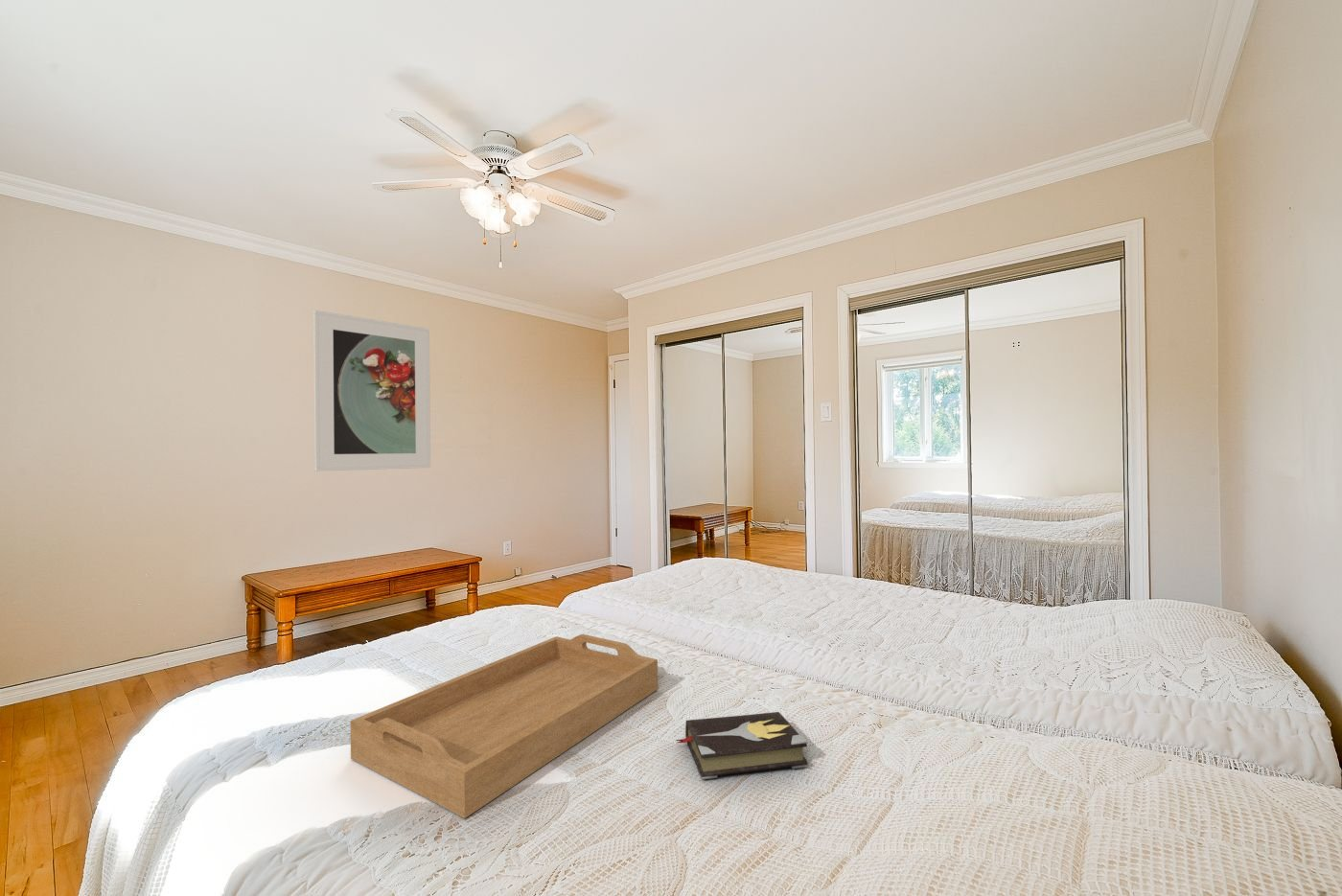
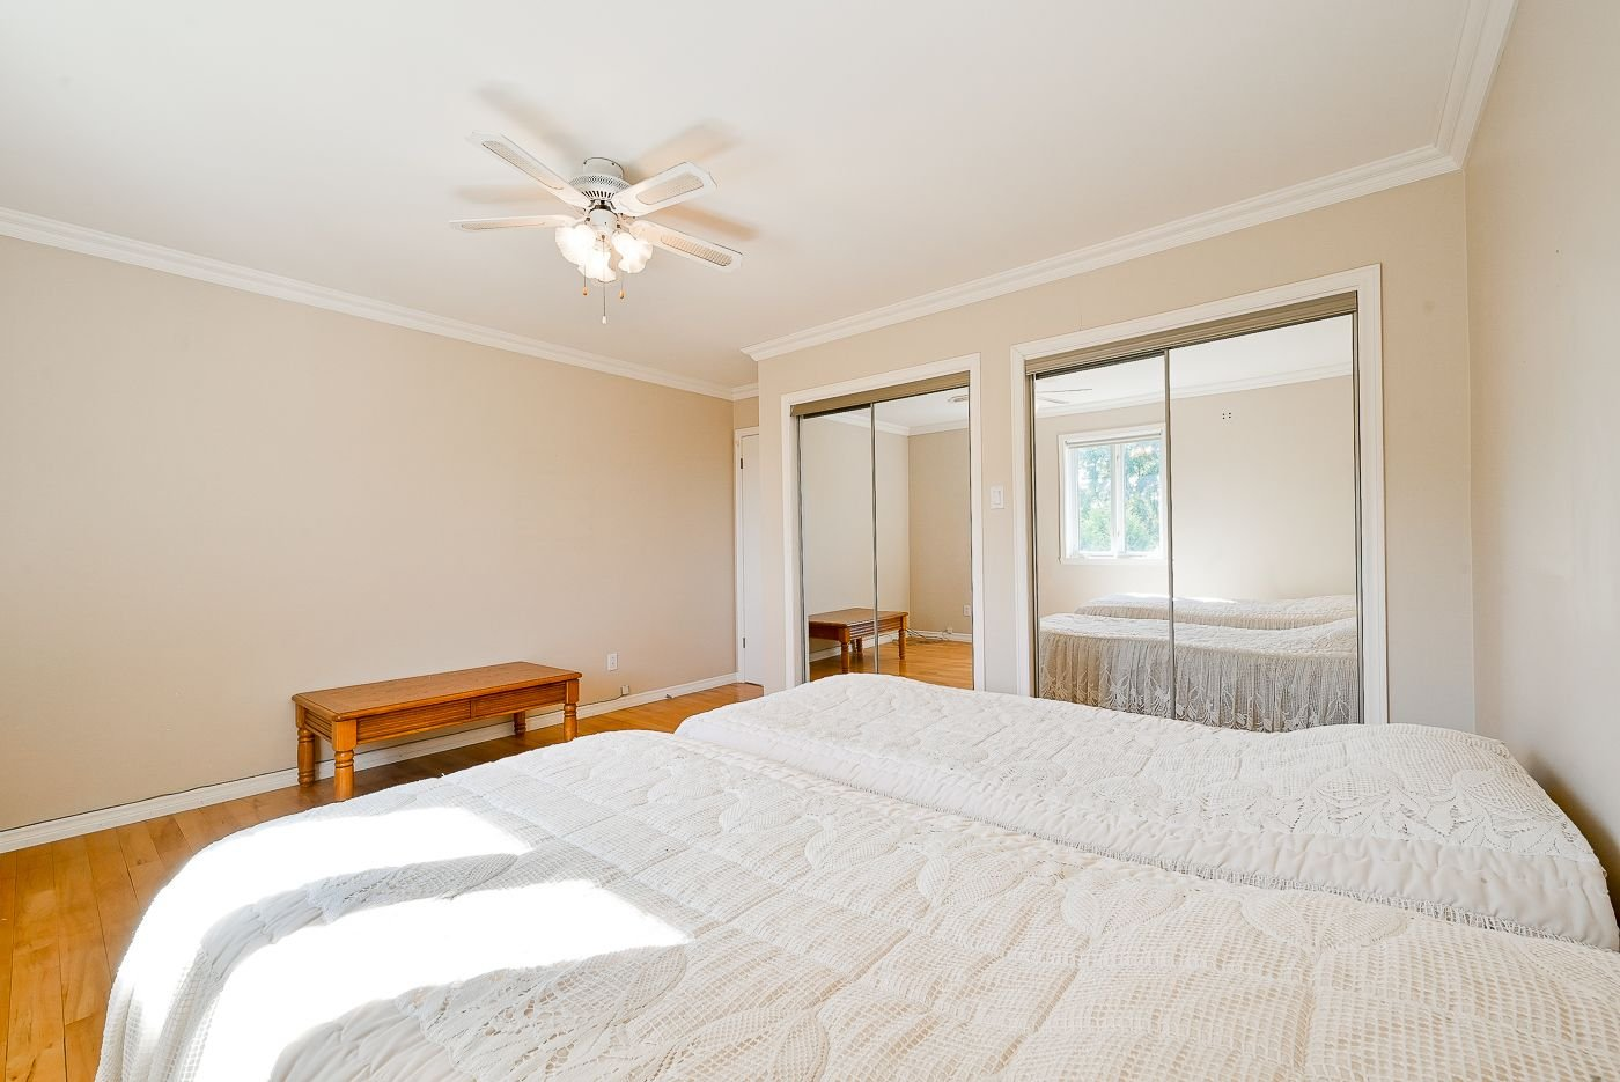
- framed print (376, 394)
- hardback book (743, 740)
- serving tray (522, 698)
